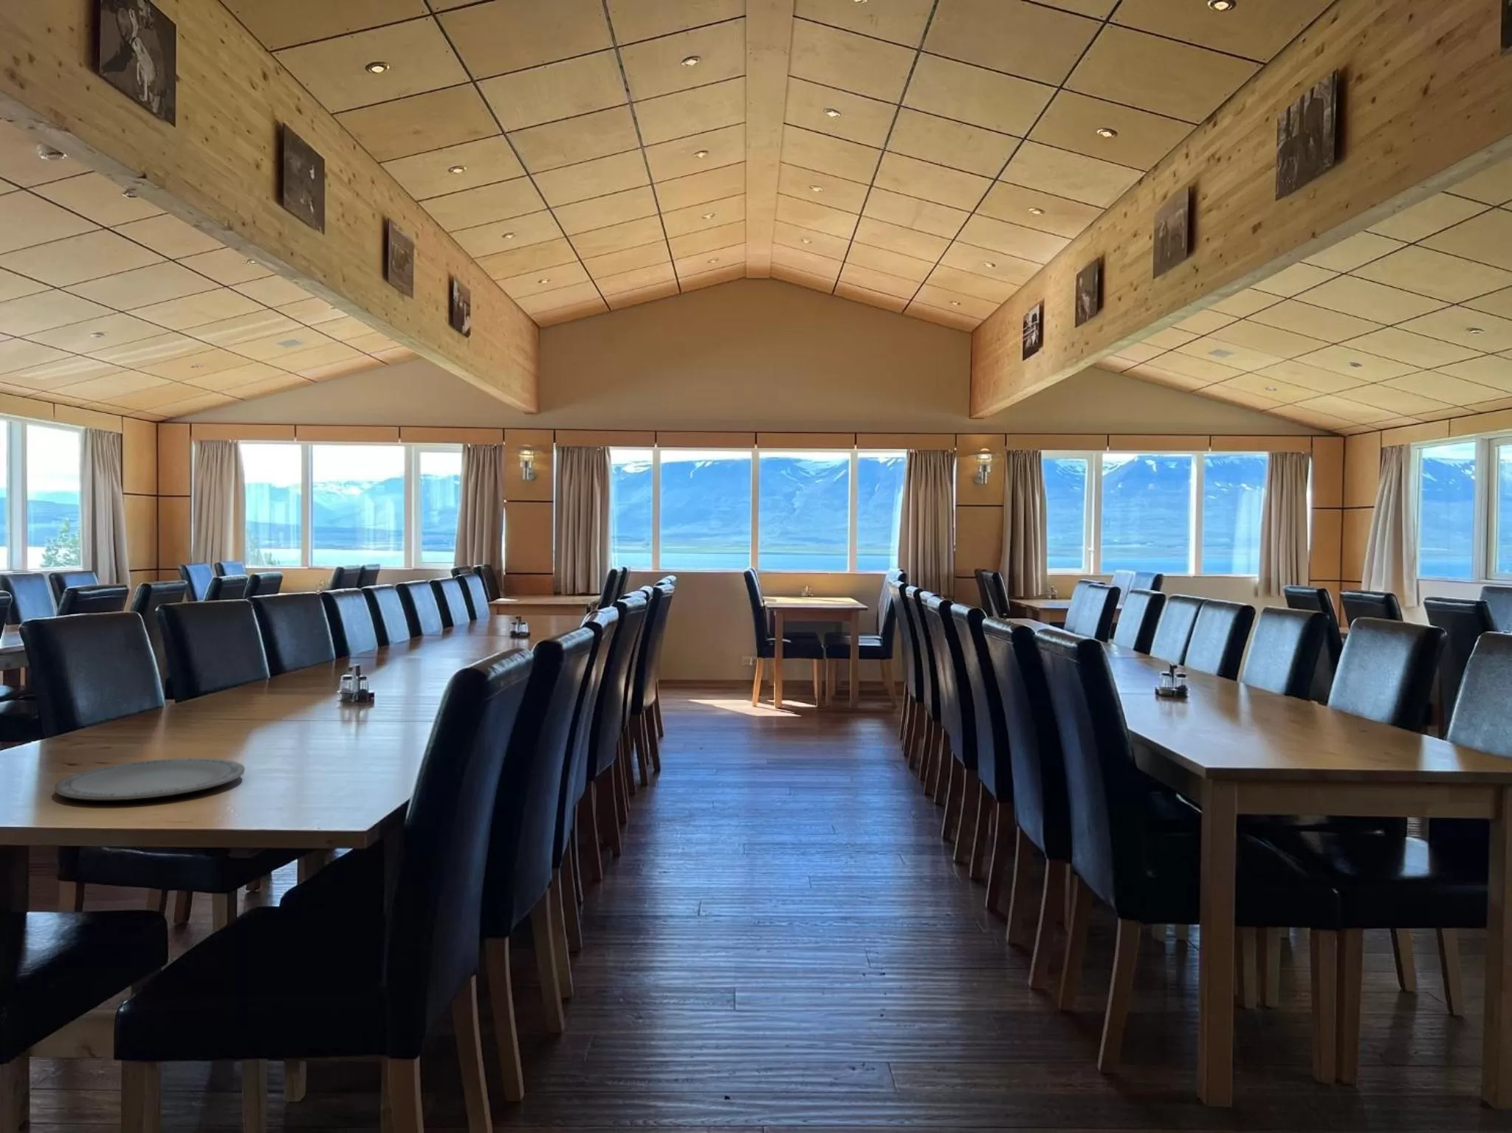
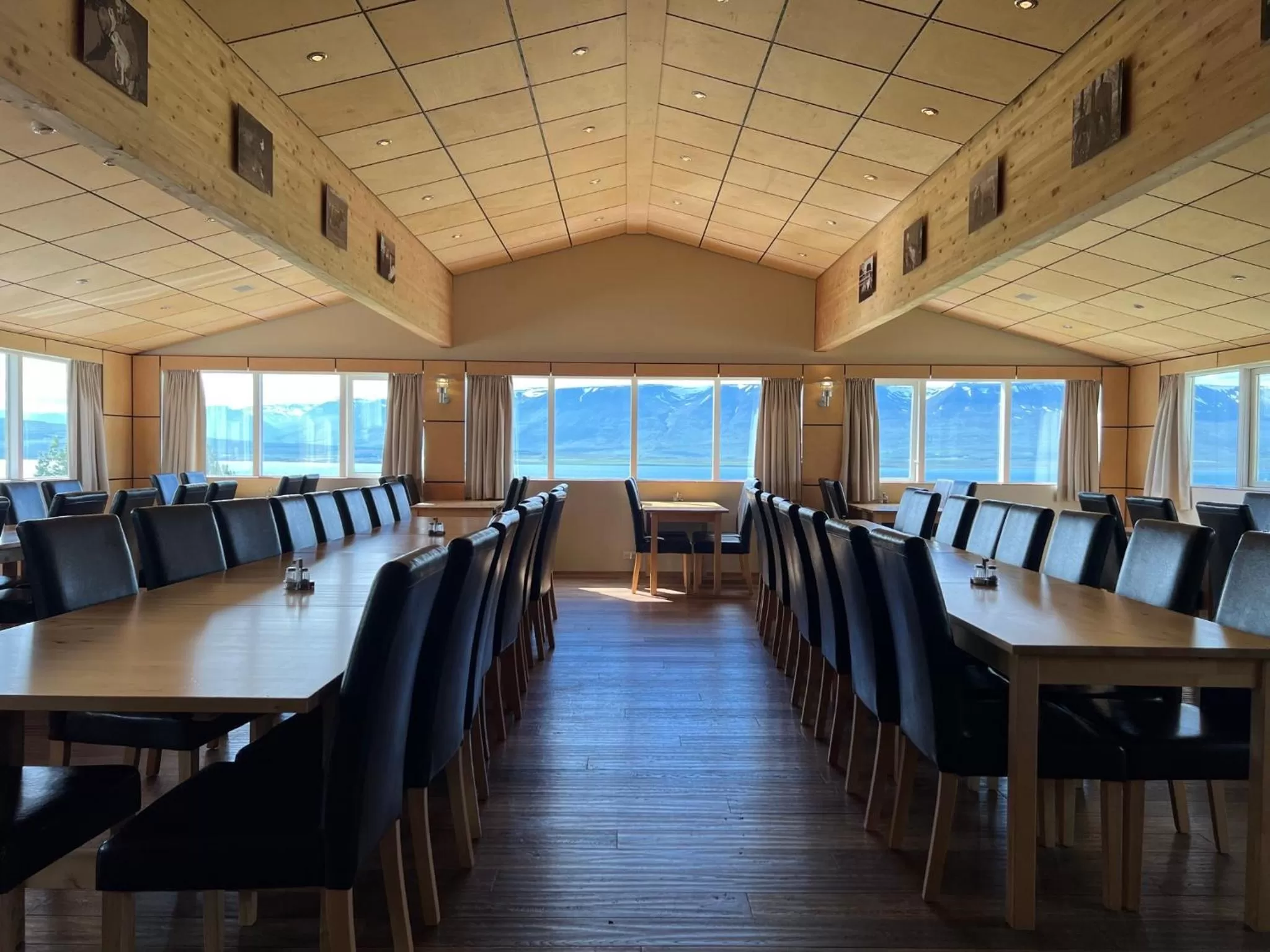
- plate (154, 781)
